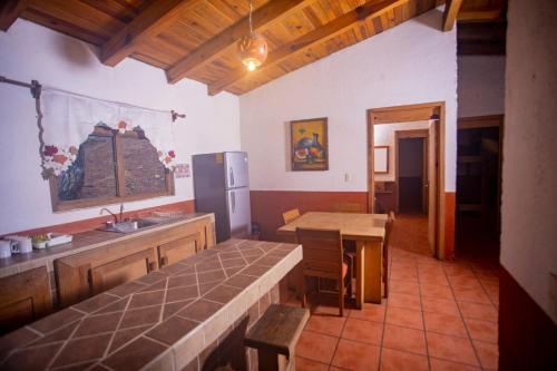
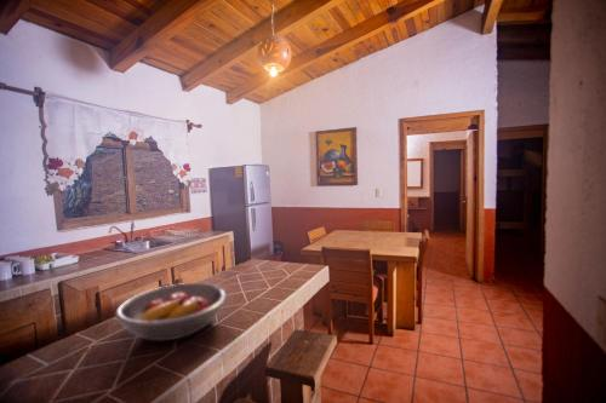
+ fruit bowl (175, 310)
